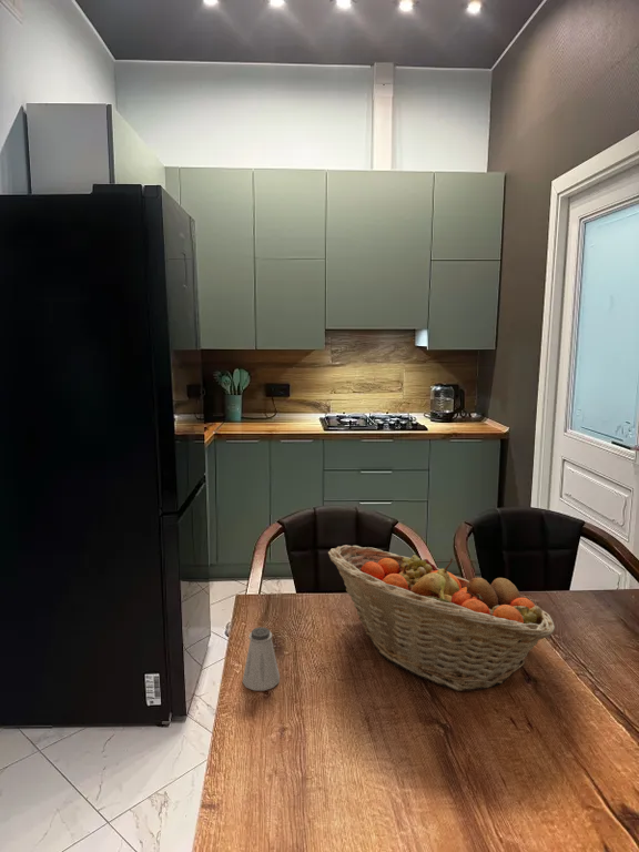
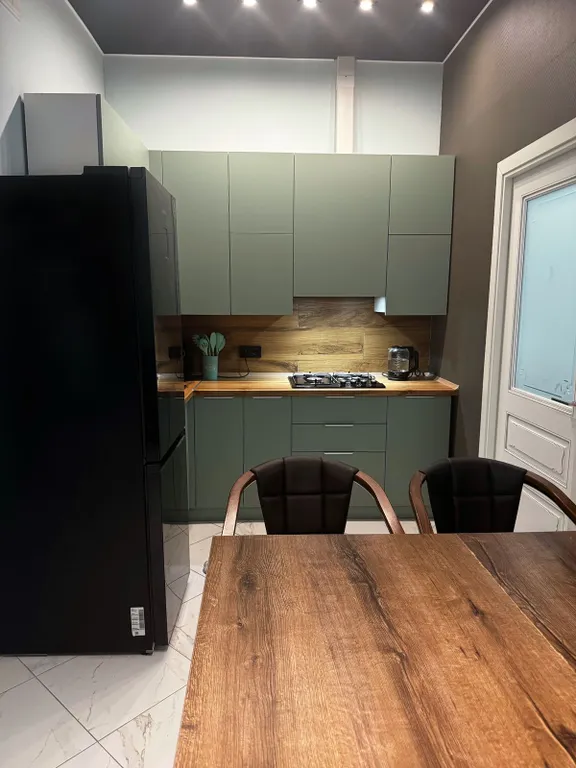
- saltshaker (261, 656)
- fruit basket (433, 600)
